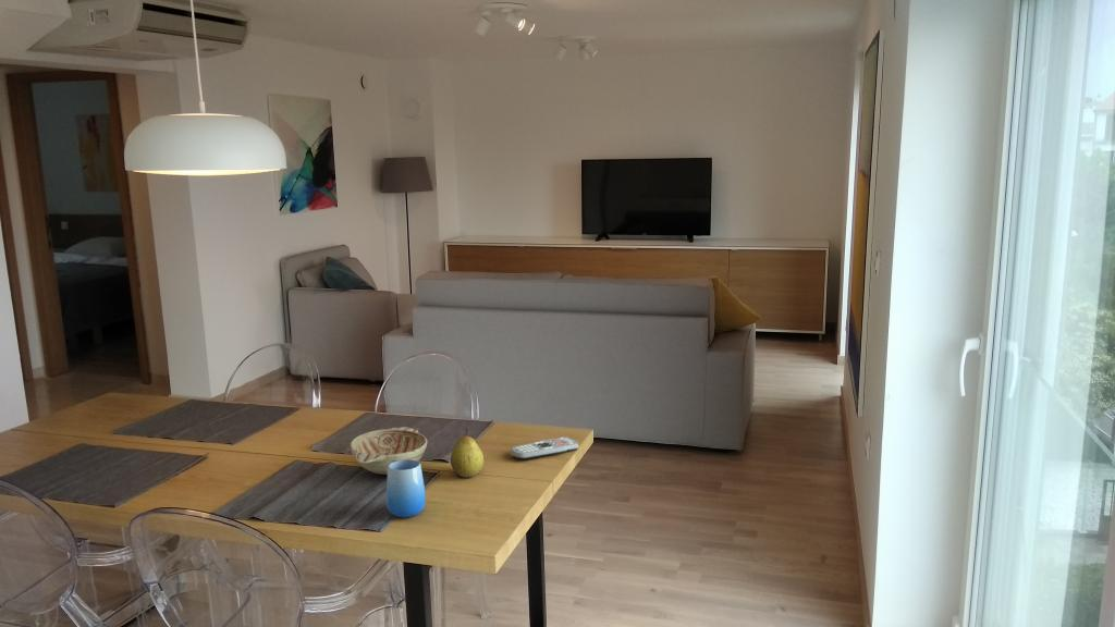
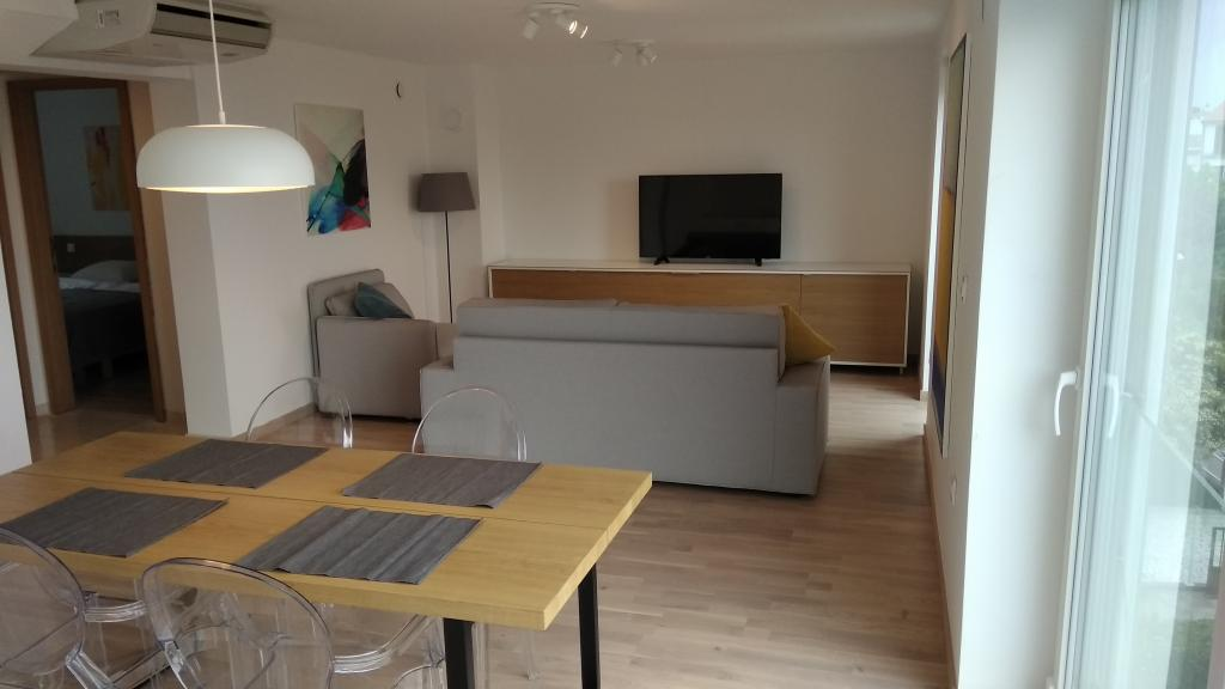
- fruit (466, 452)
- decorative bowl (389, 454)
- remote control (543, 448)
- cup (405, 488)
